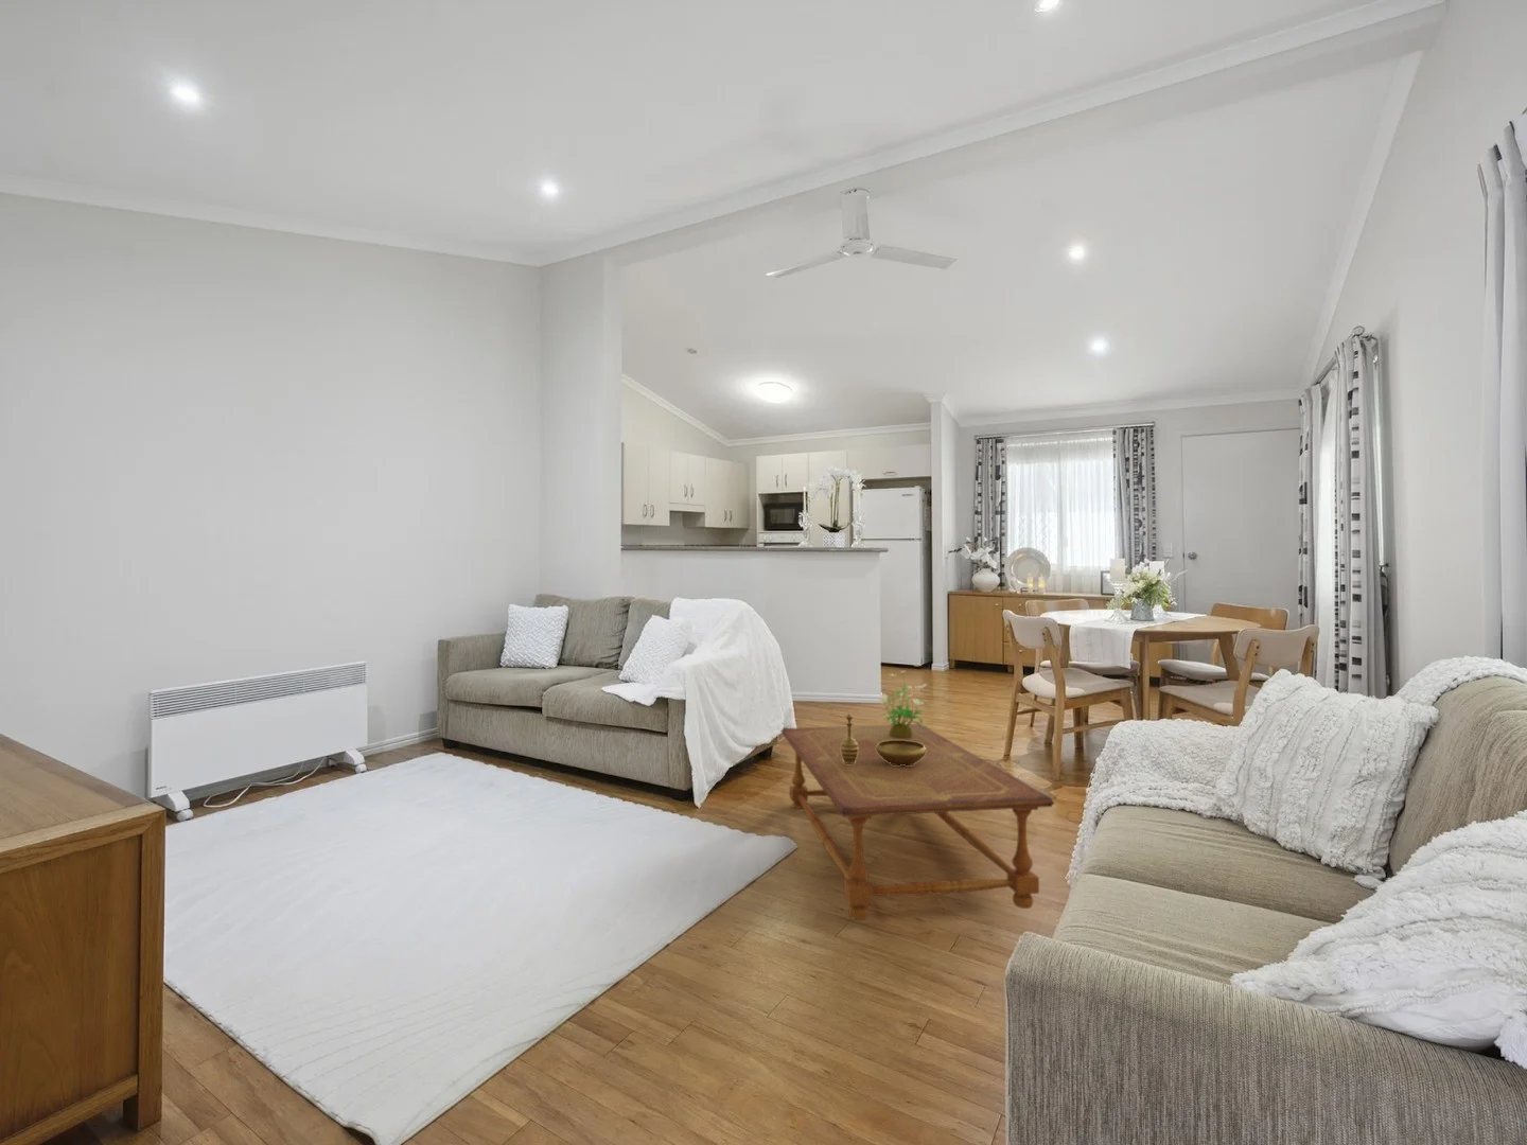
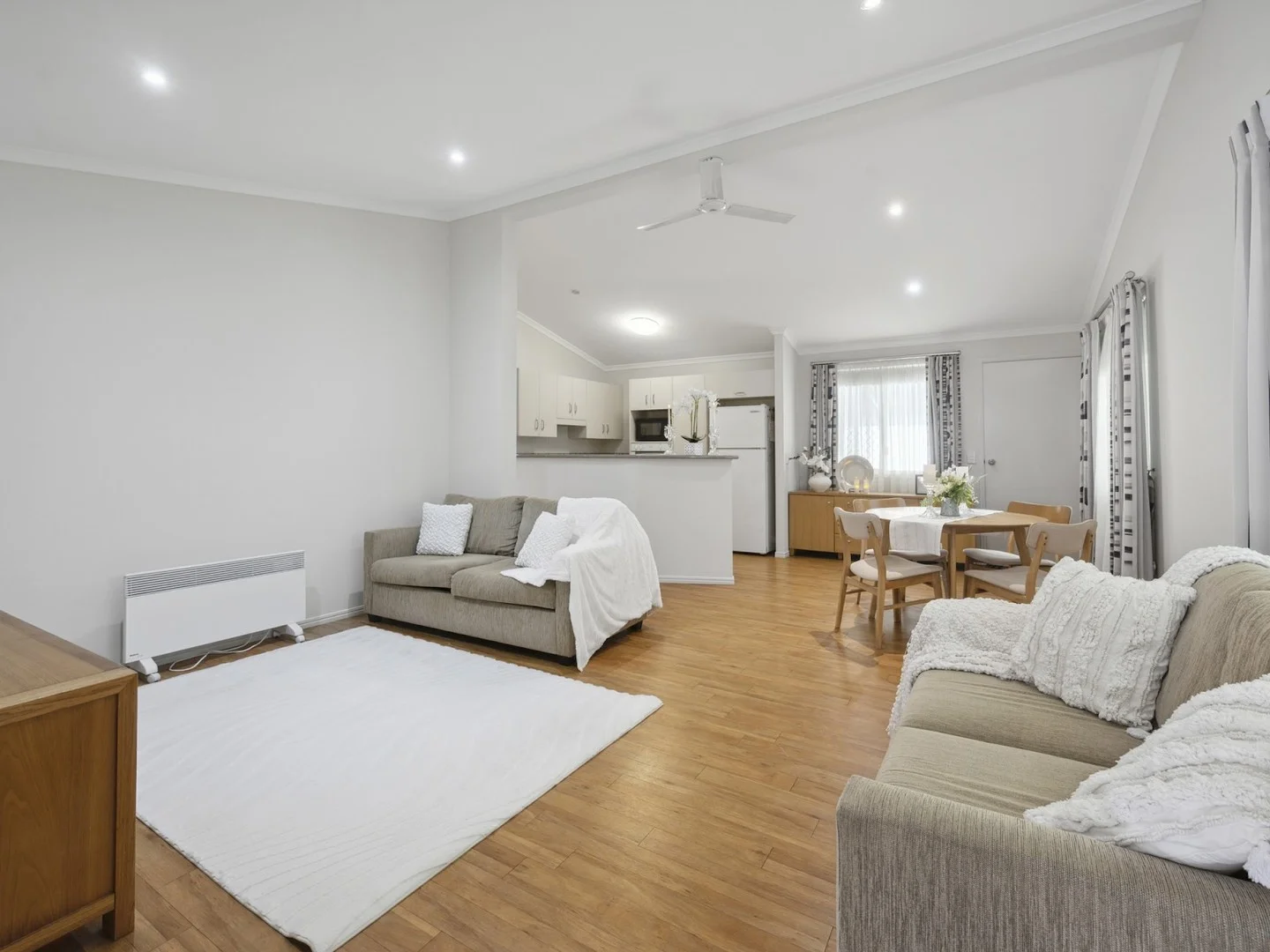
- potted plant (903, 702)
- coffee table (891, 802)
- decorative bowl (883, 741)
